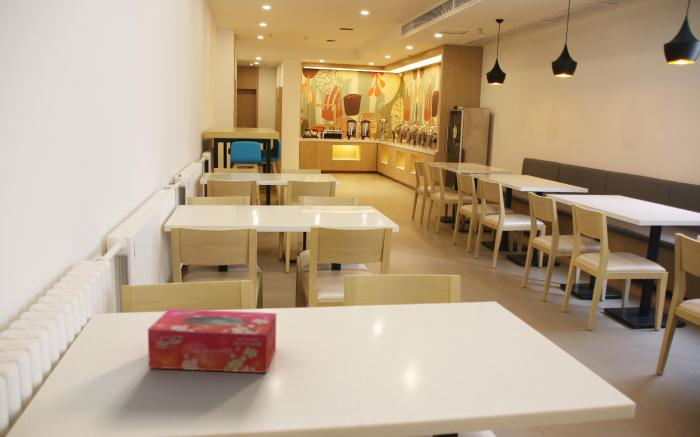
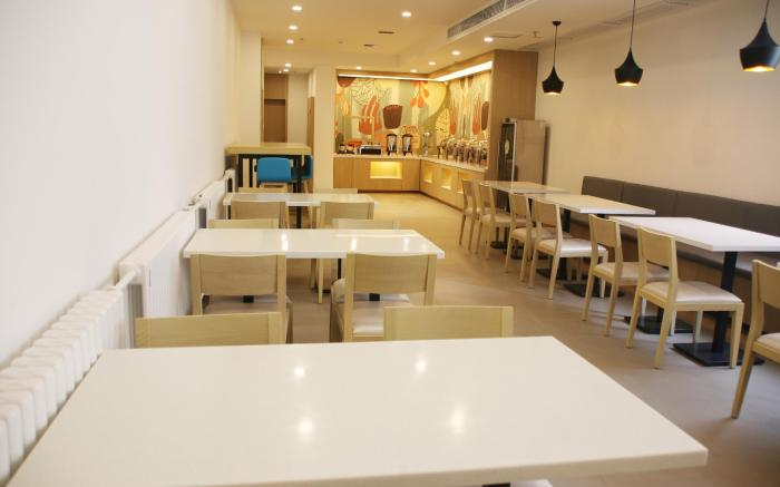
- tissue box (215, 339)
